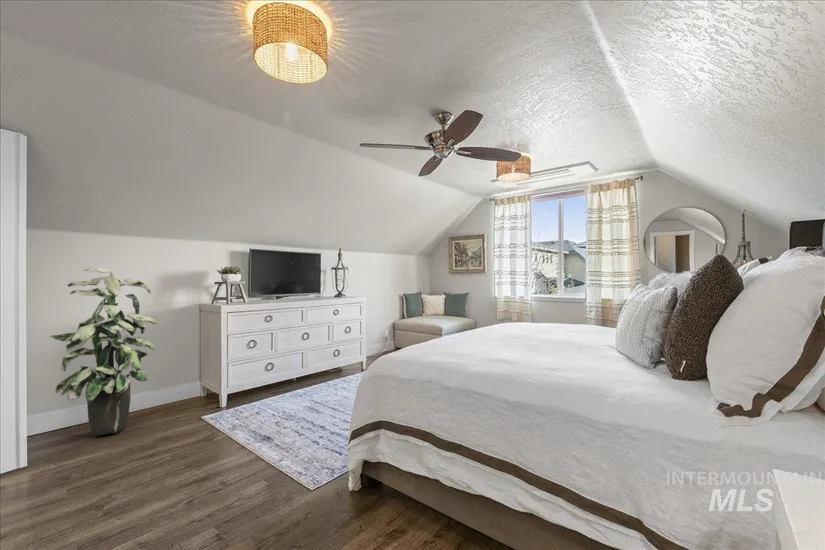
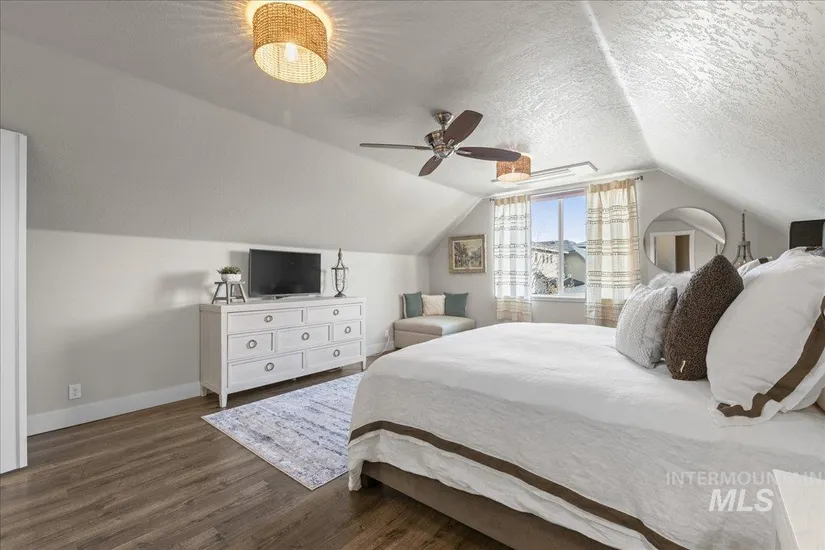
- indoor plant (105, 349)
